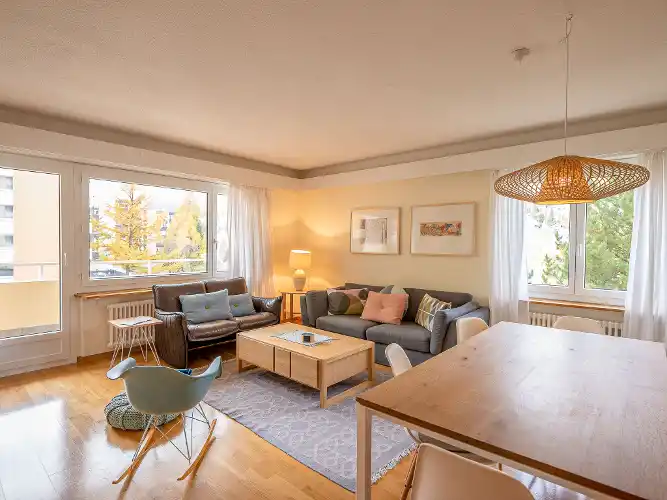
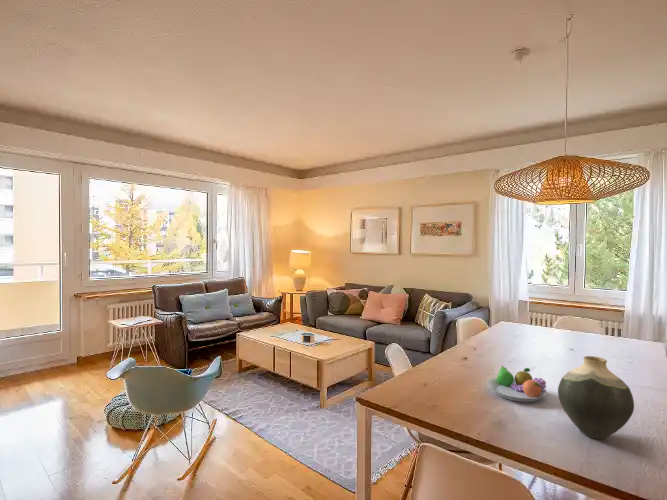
+ vase (594, 396)
+ fruit bowl (515, 381)
